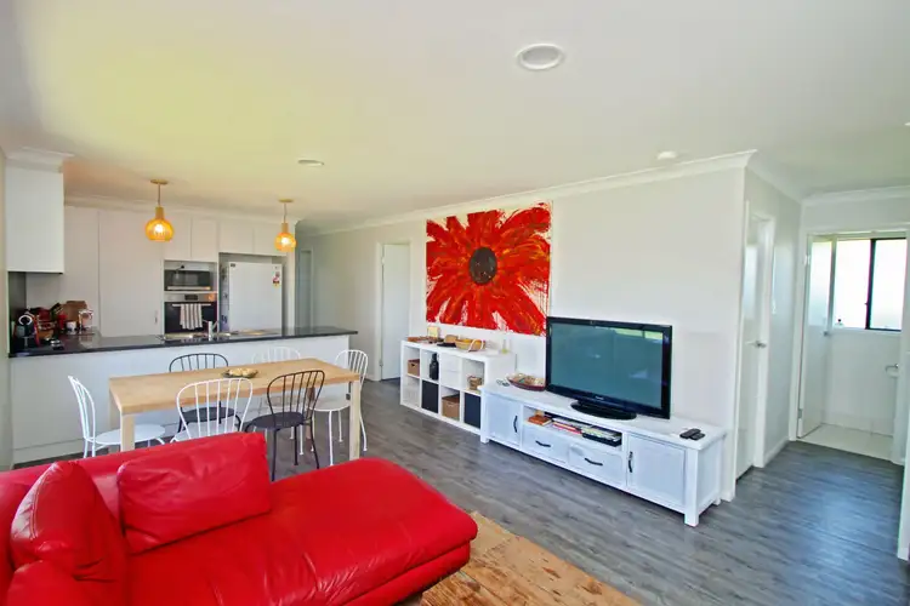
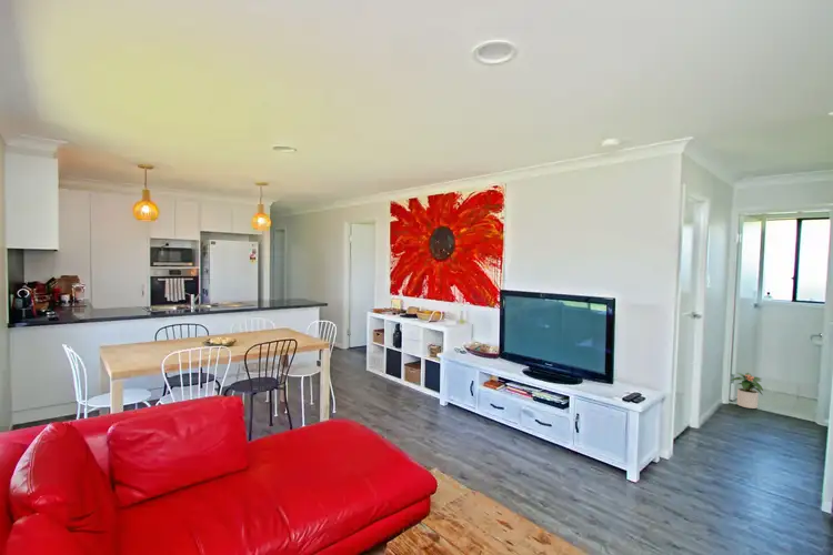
+ potted plant (747, 390)
